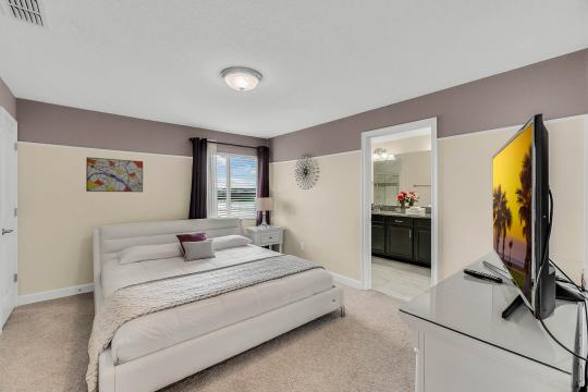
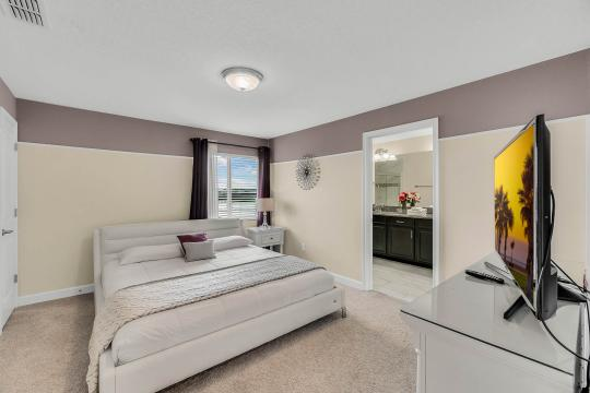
- wall art (115, 175)
